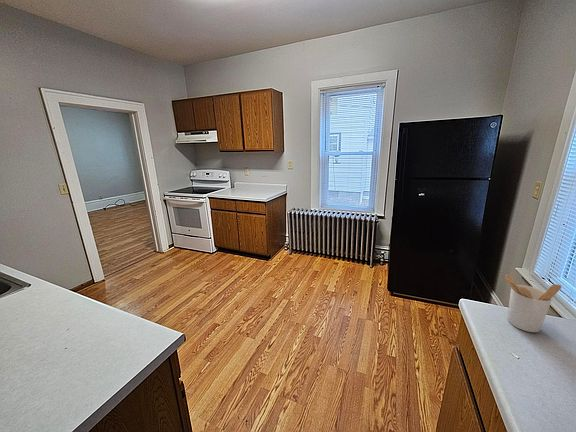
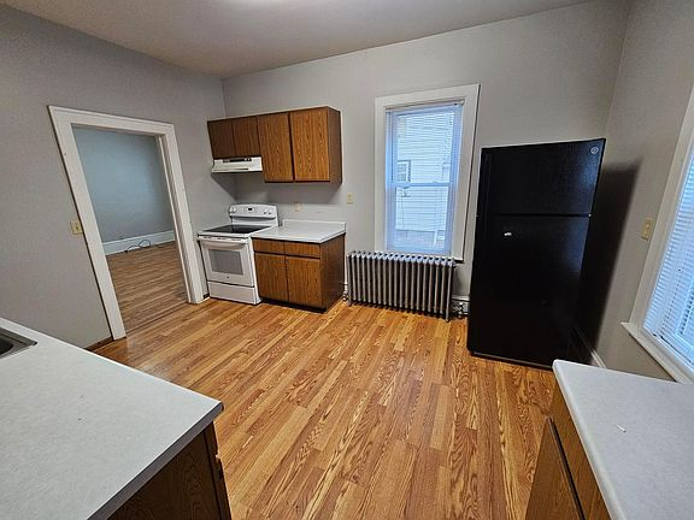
- utensil holder (524, 302)
